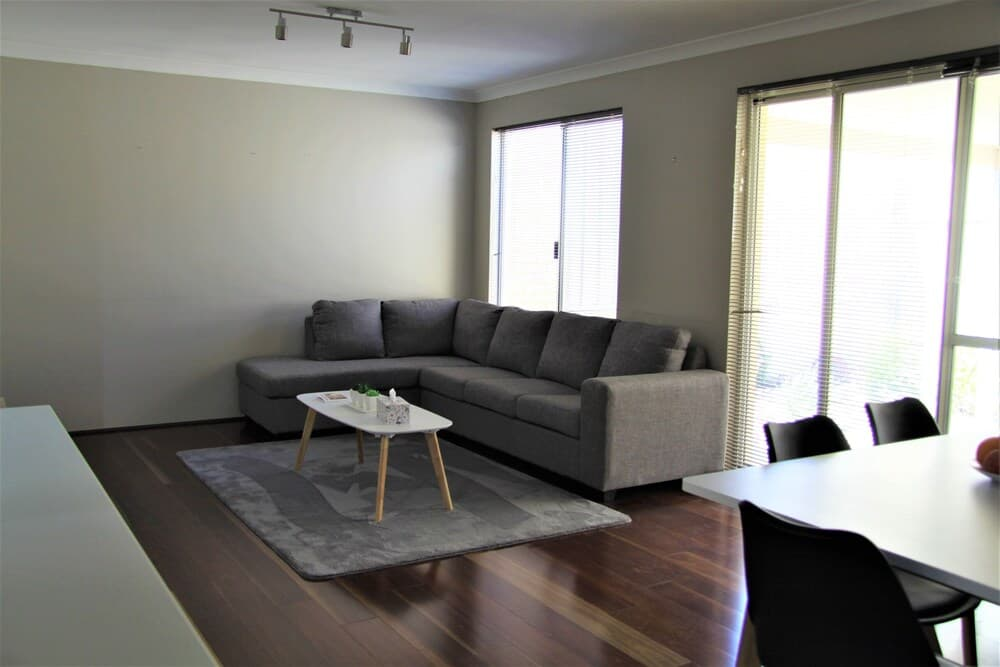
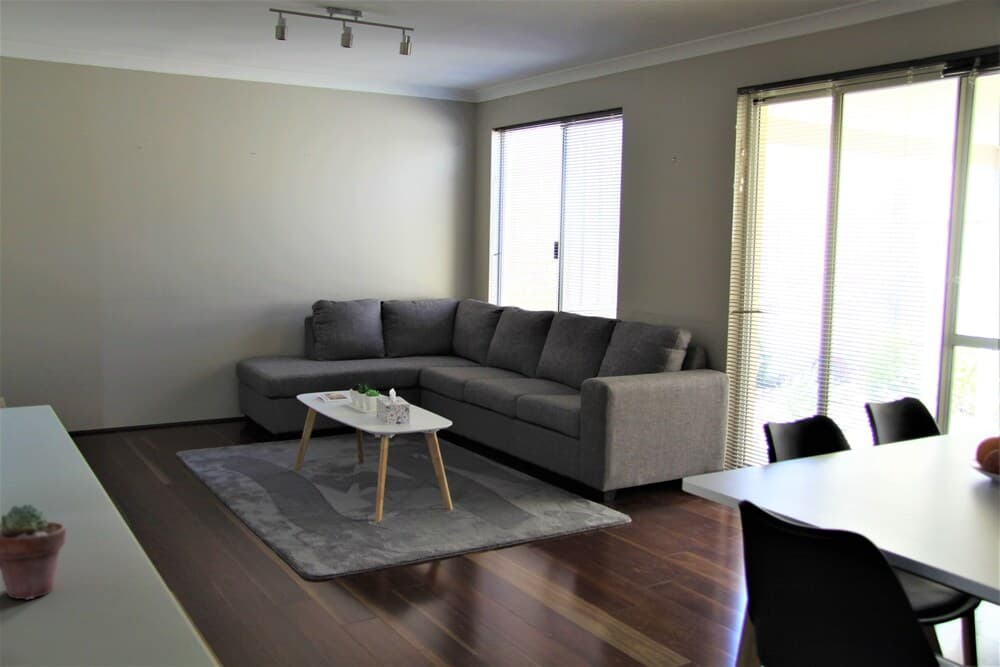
+ potted succulent (28, 547)
